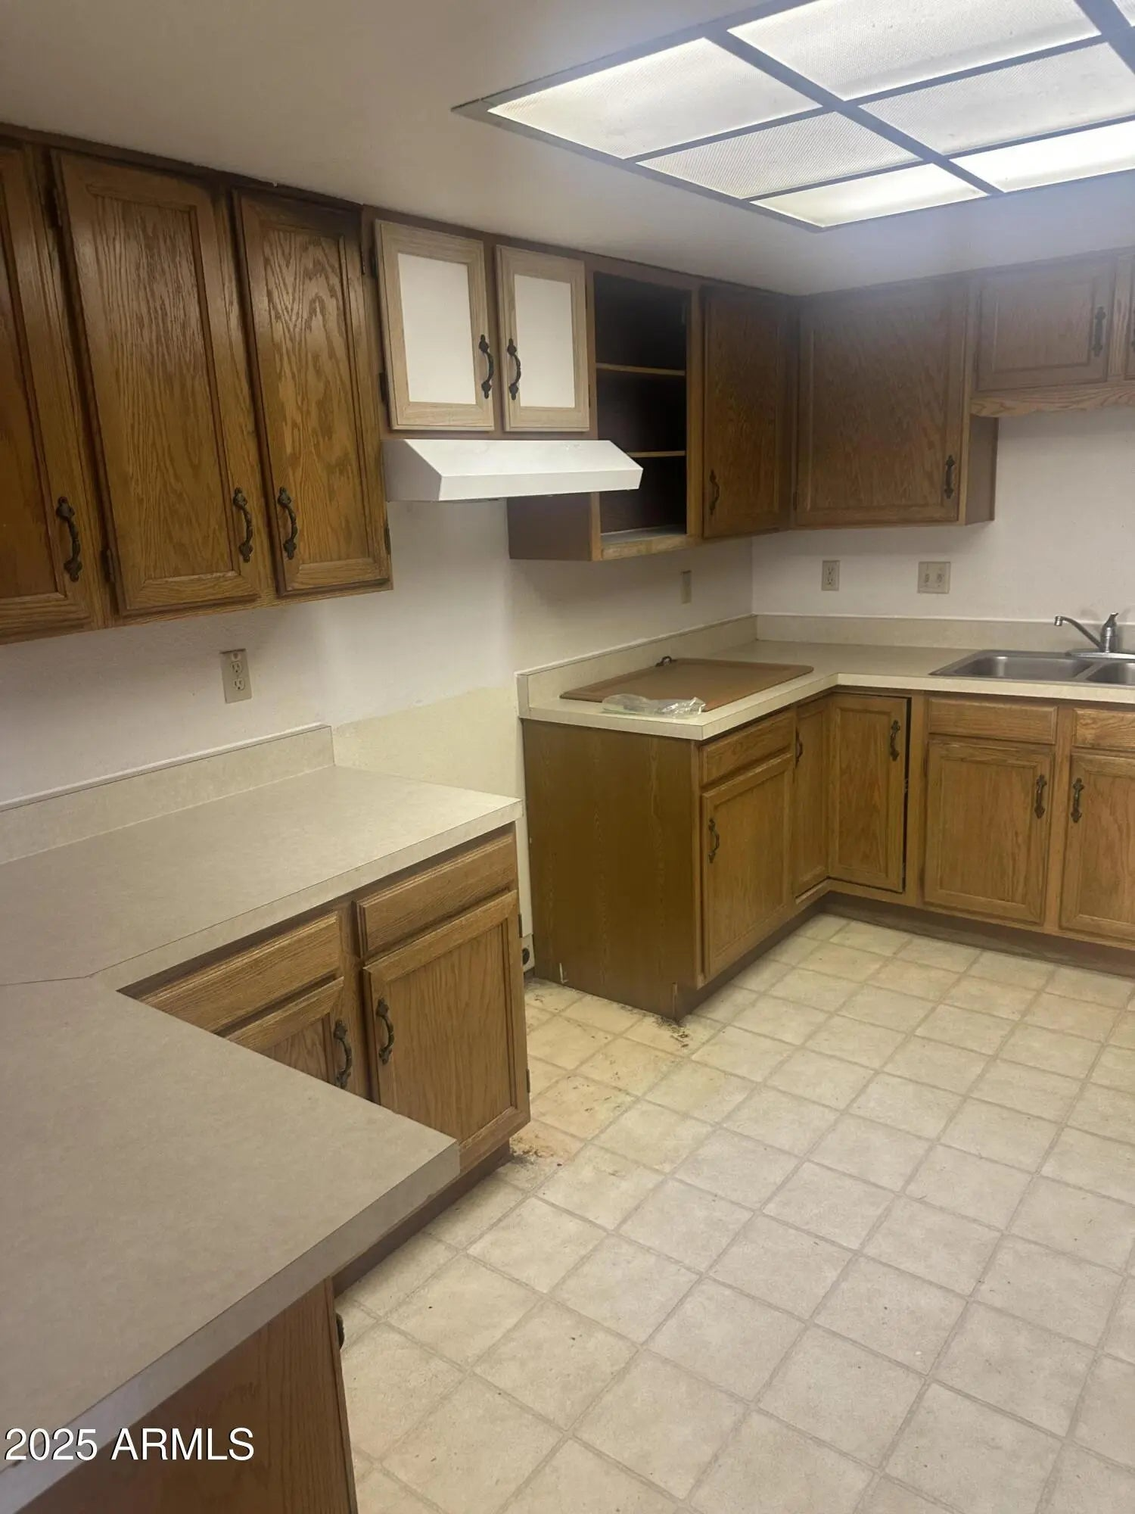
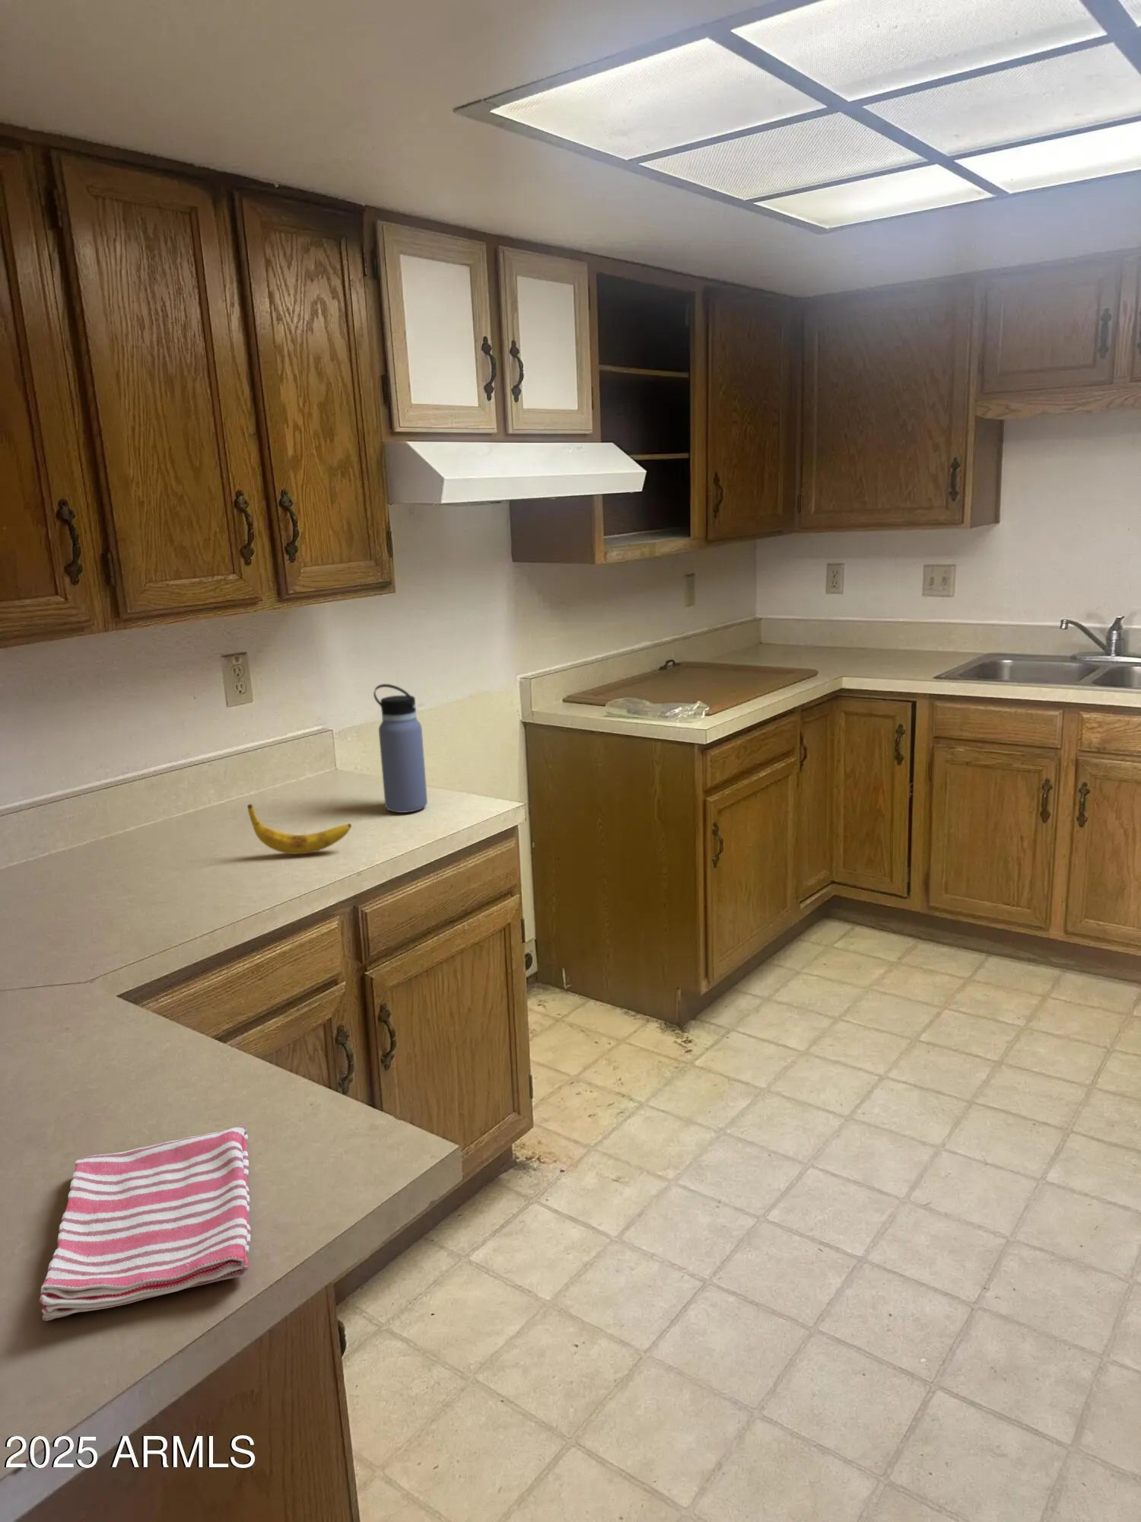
+ dish towel (155, 1206)
+ banana (301, 835)
+ water bottle (400, 745)
